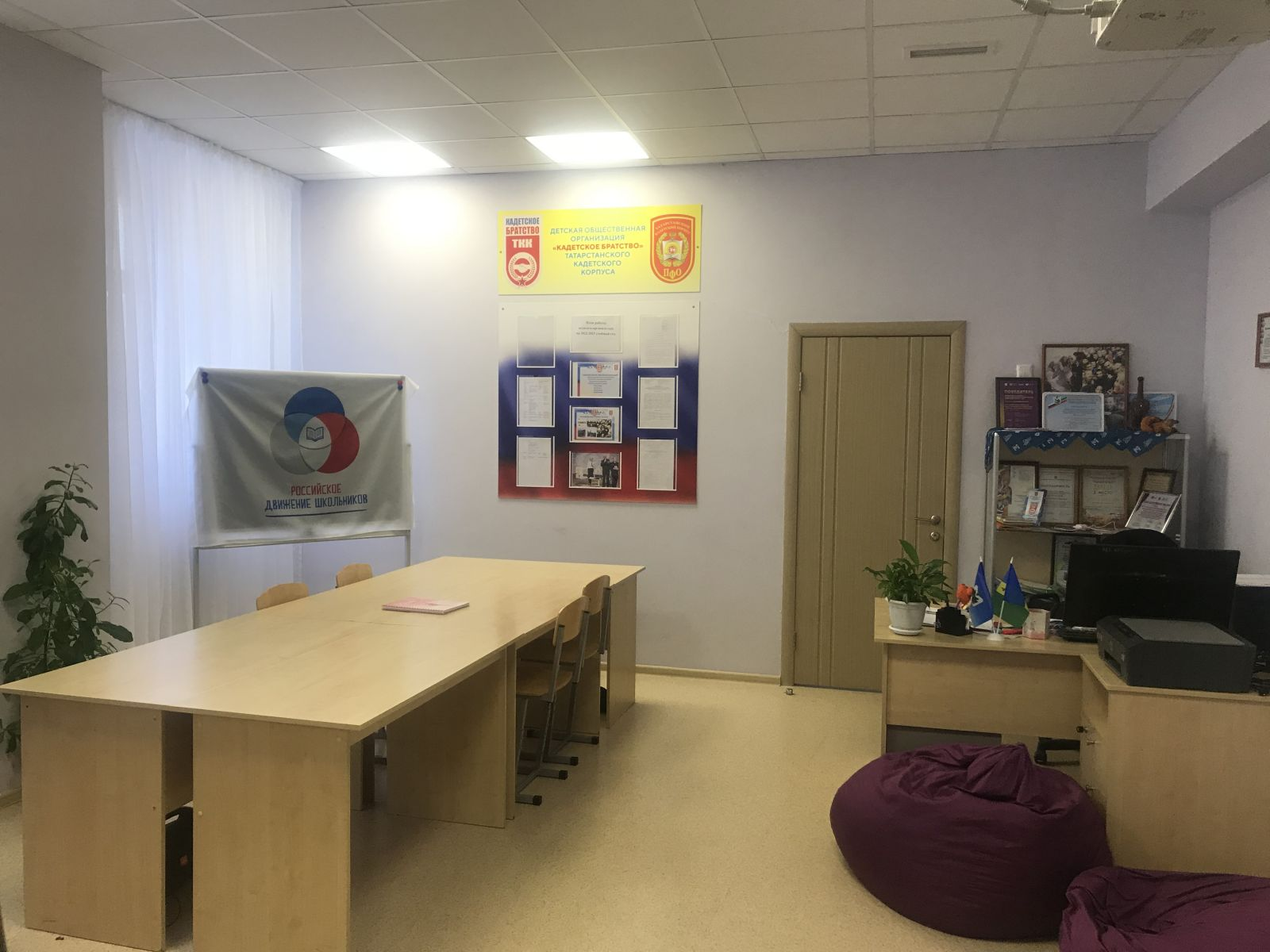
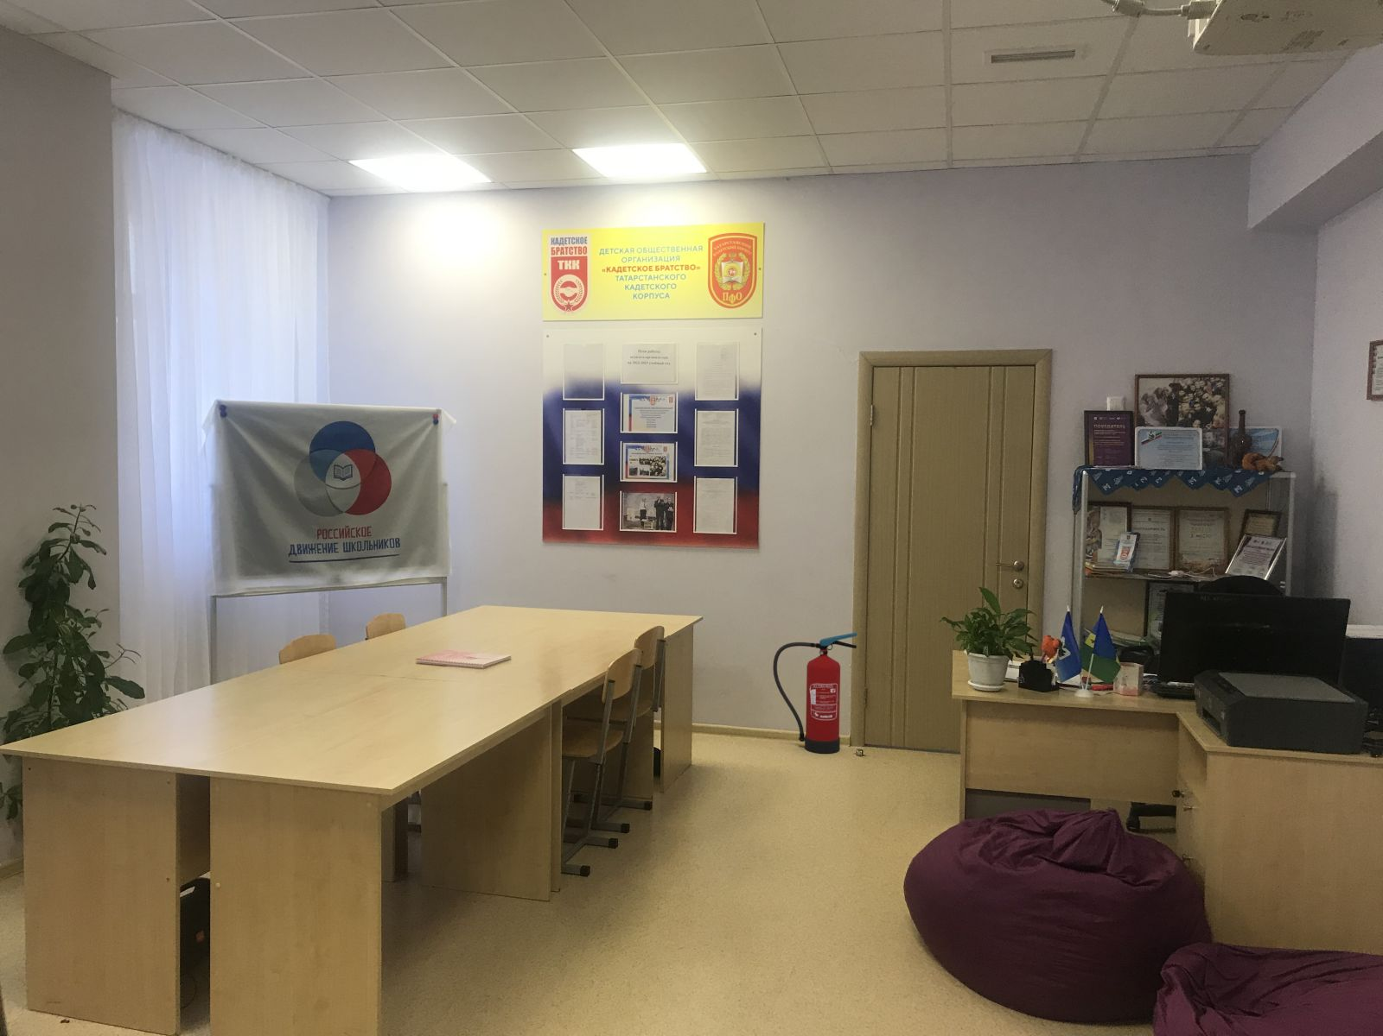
+ fire extinguisher (813, 689)
